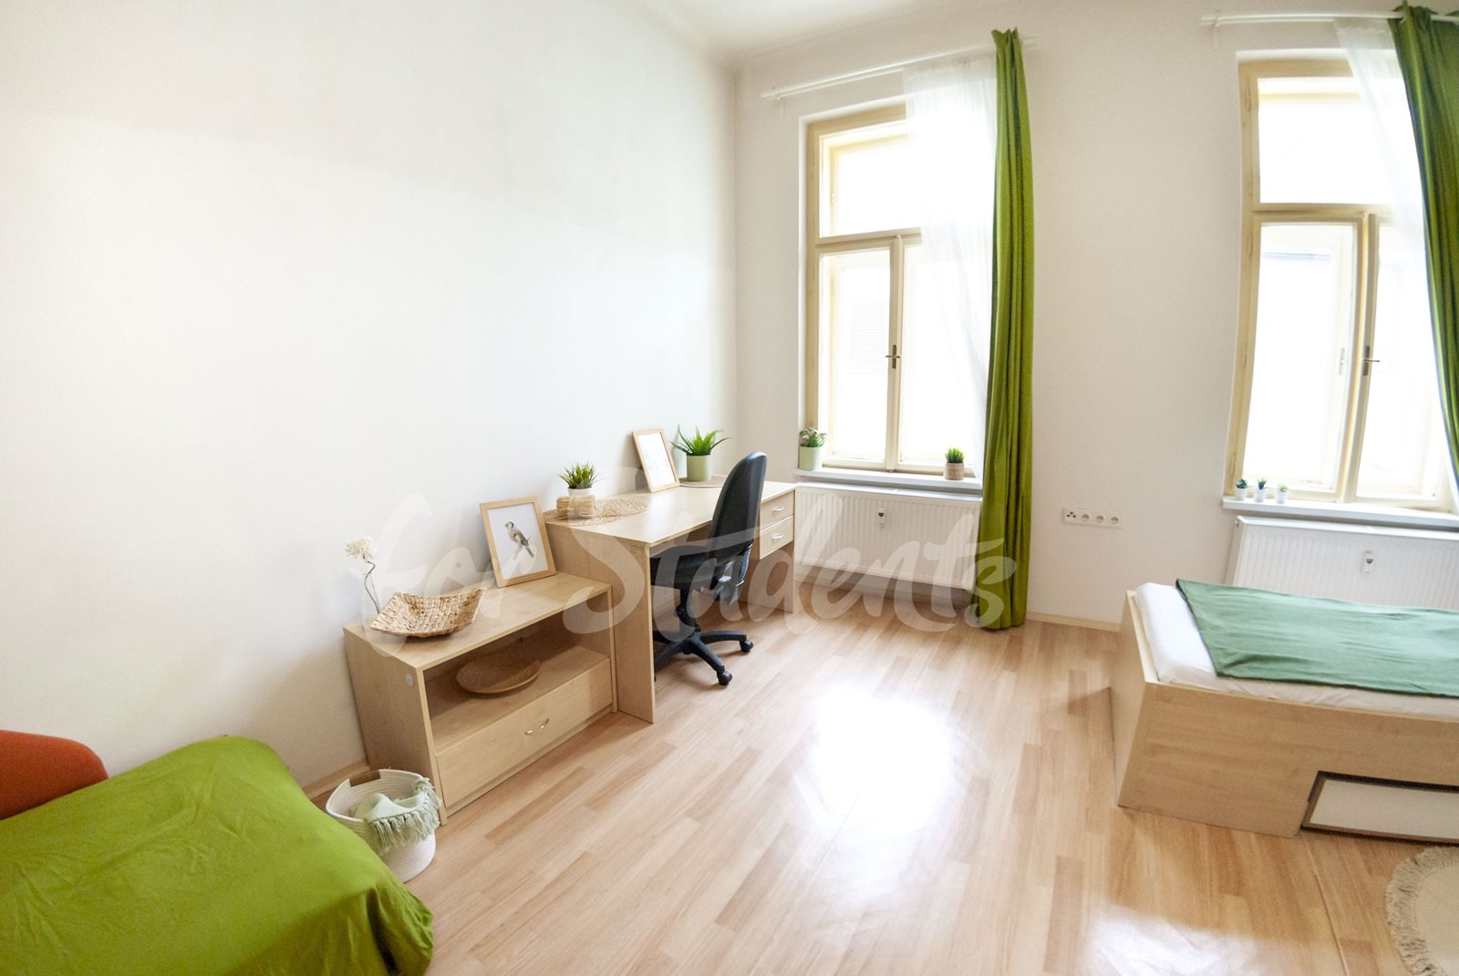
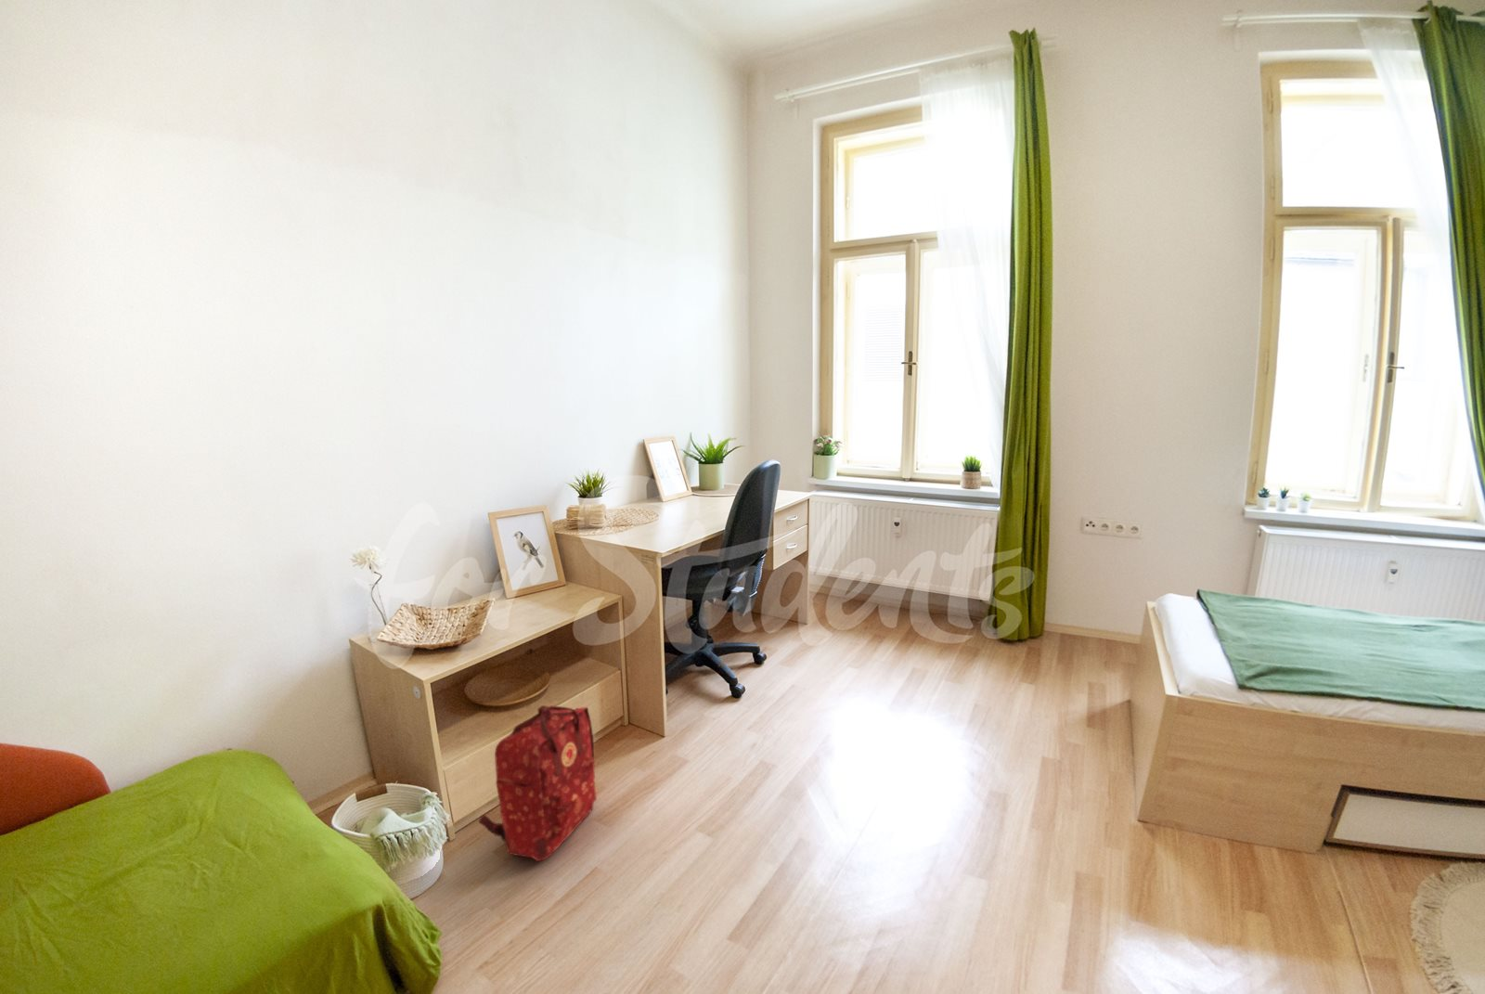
+ backpack (539, 769)
